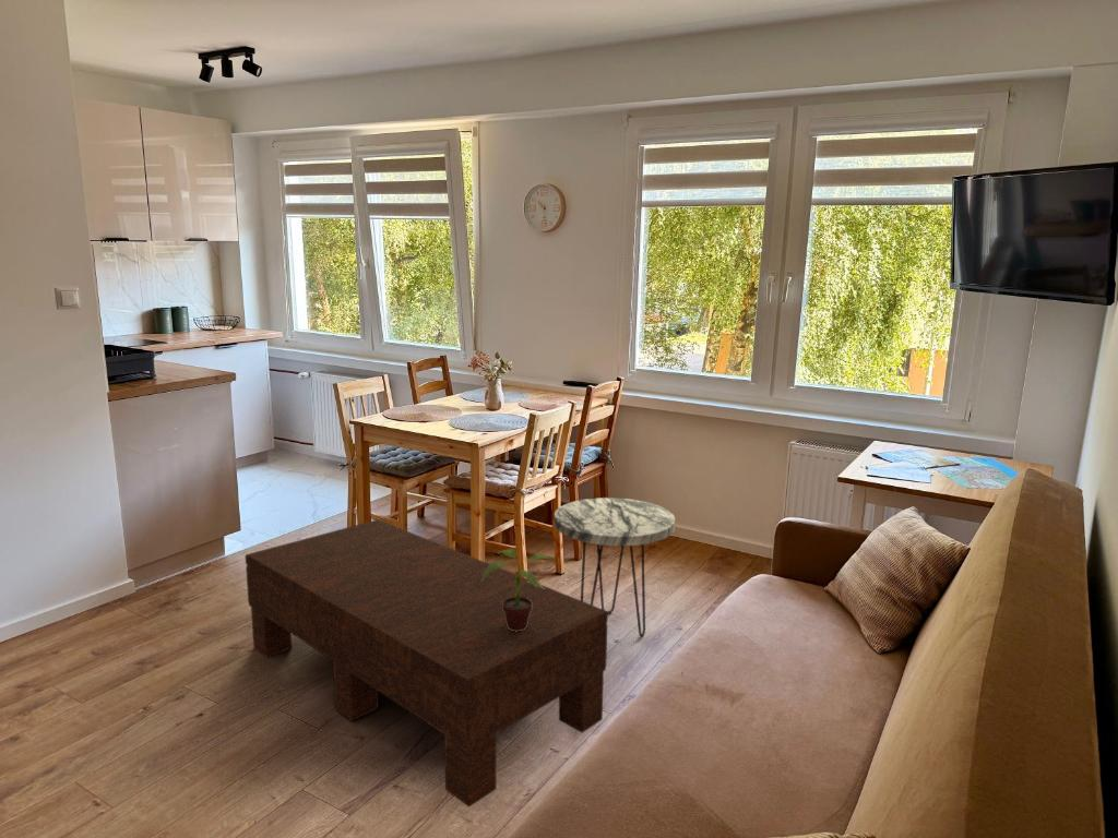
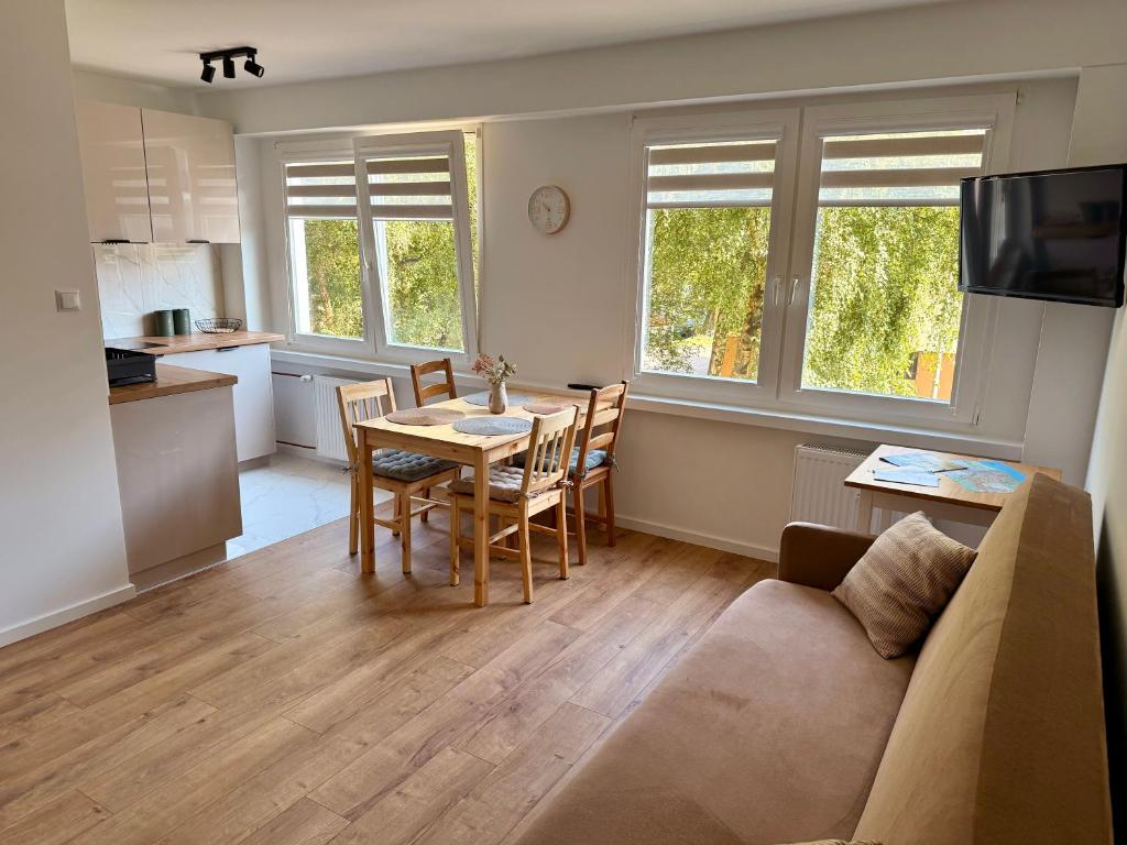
- coffee table (413, 632)
- side table (617, 573)
- potted plant (519, 590)
